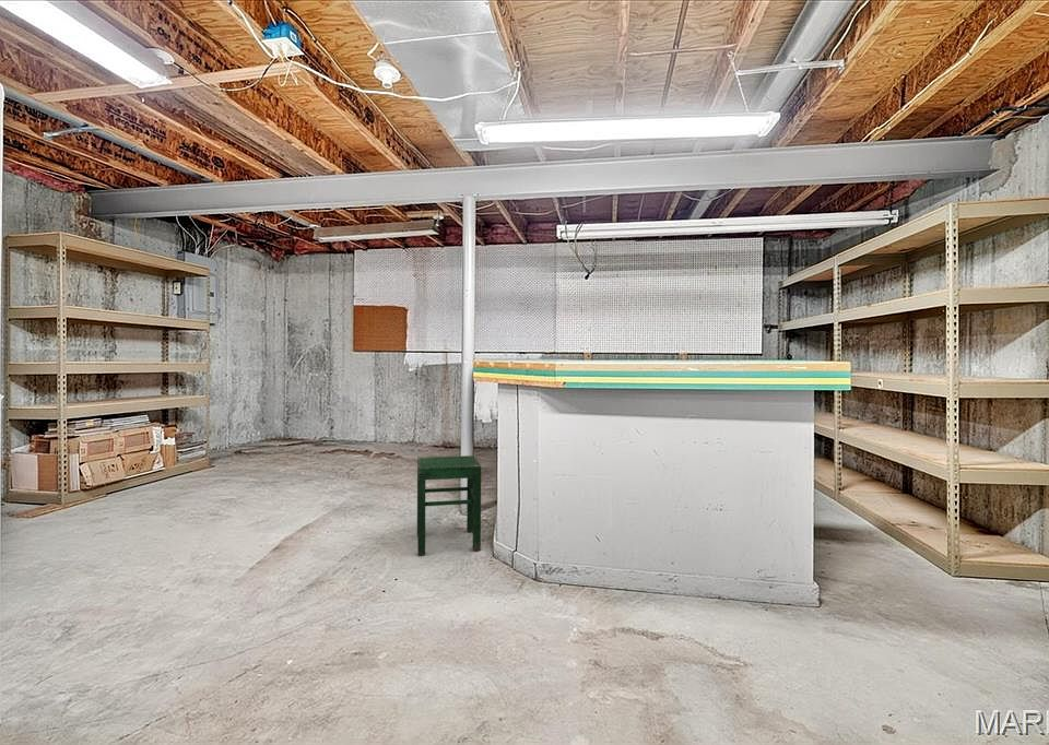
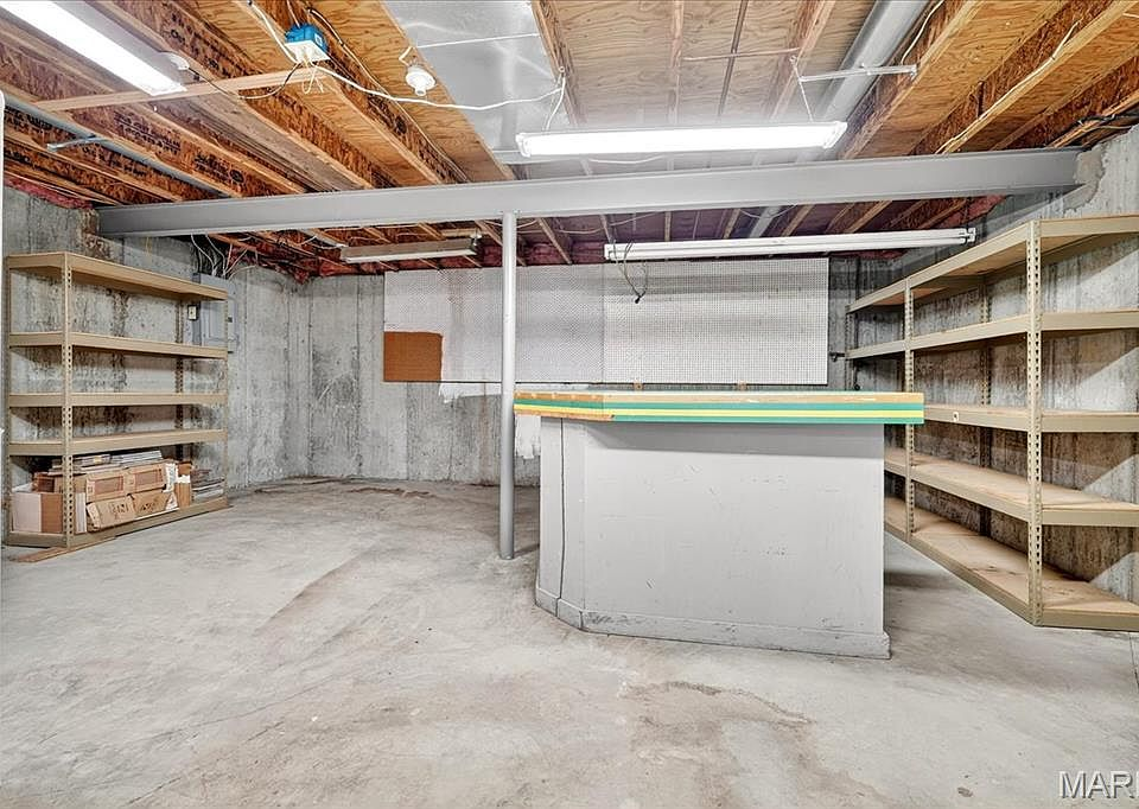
- stool (447, 501)
